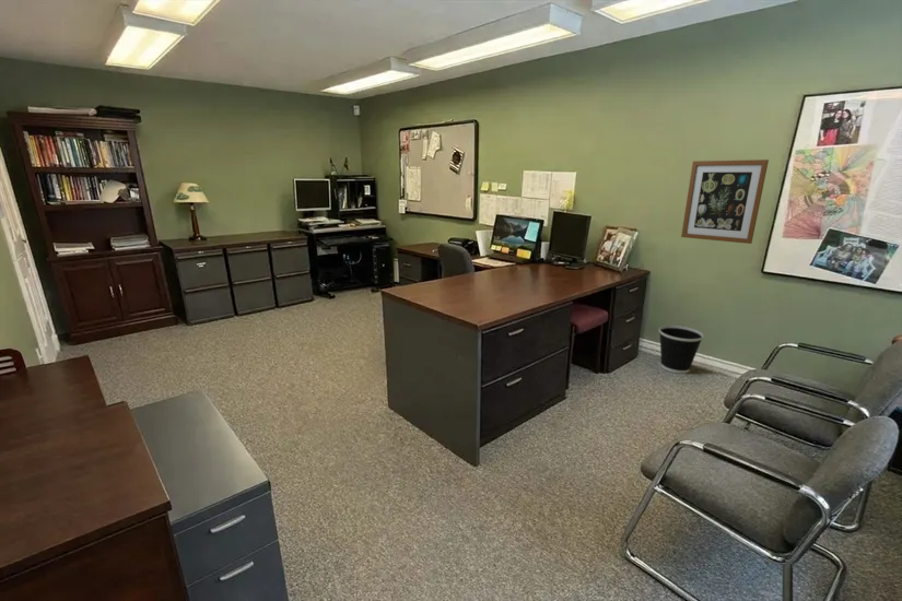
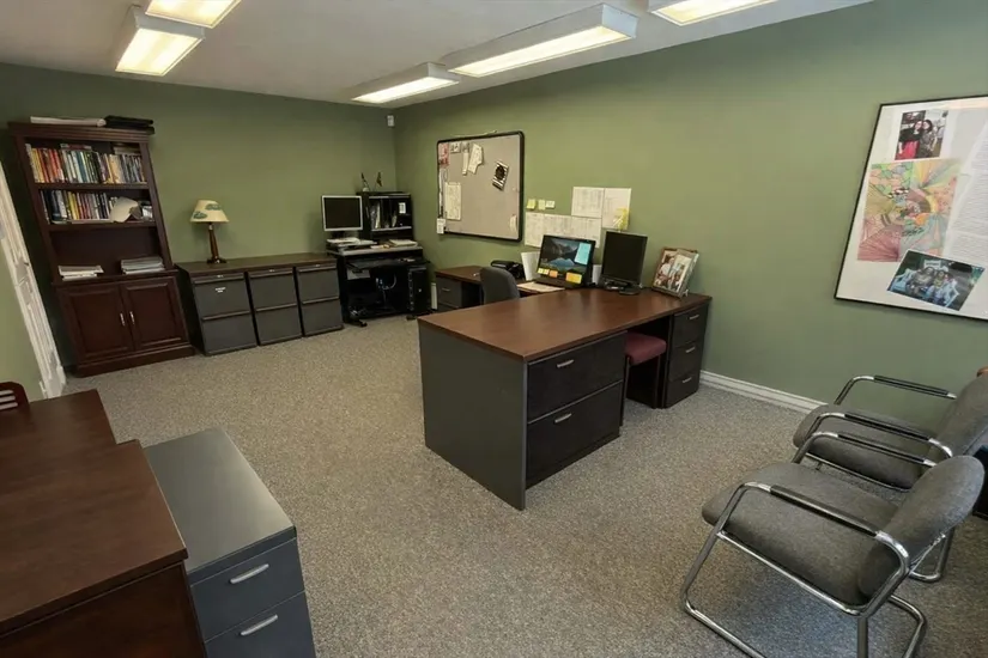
- wastebasket (678, 350)
- wall art (722, 201)
